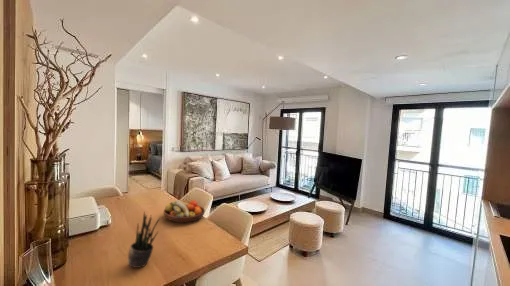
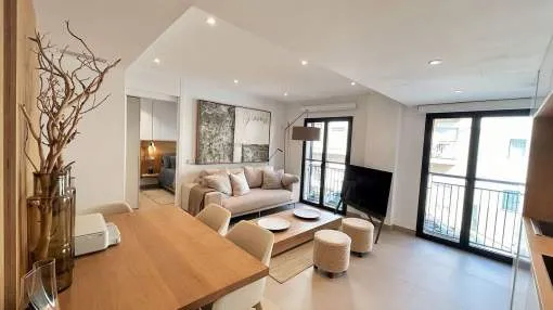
- fruit bowl (184, 208)
- potted plant (144, 237)
